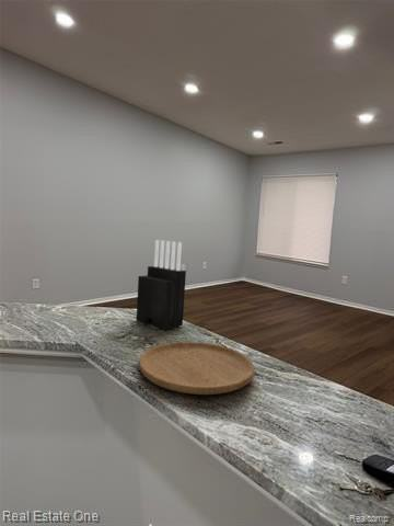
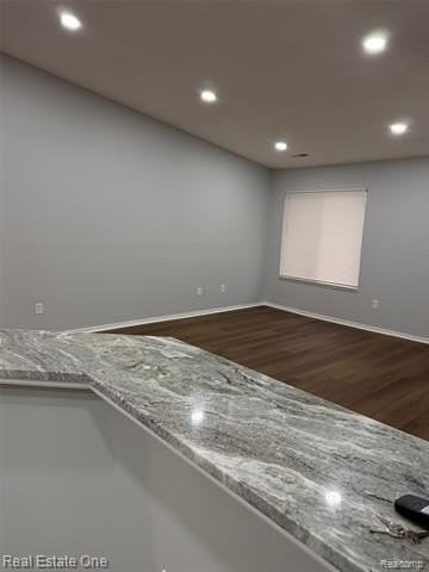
- cutting board (196, 364)
- knife block (159, 282)
